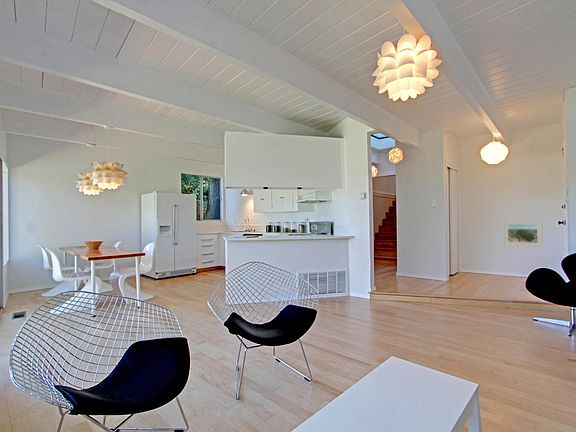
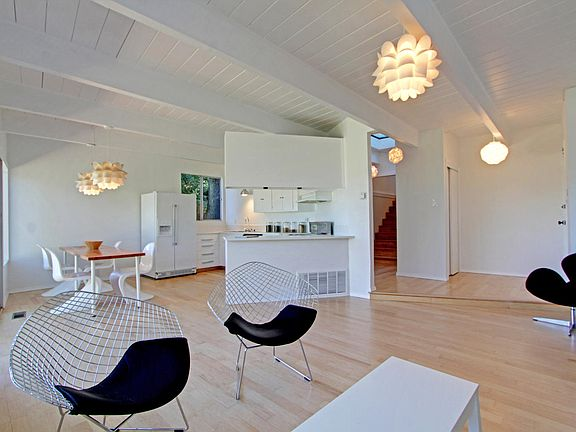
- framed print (522, 233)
